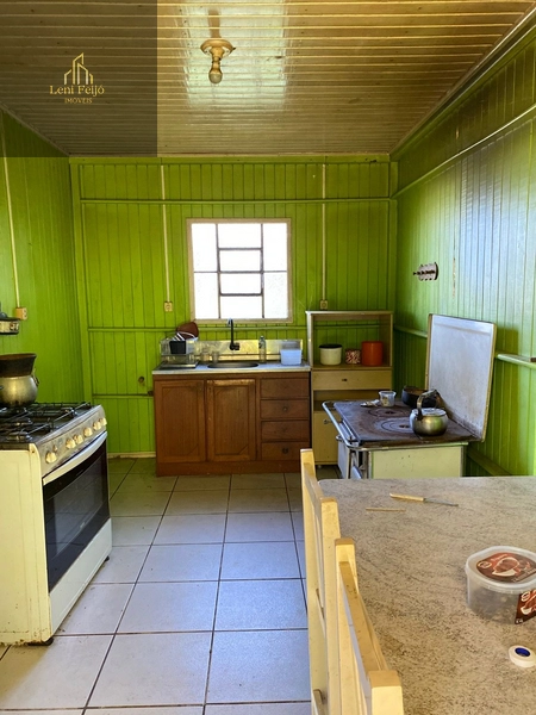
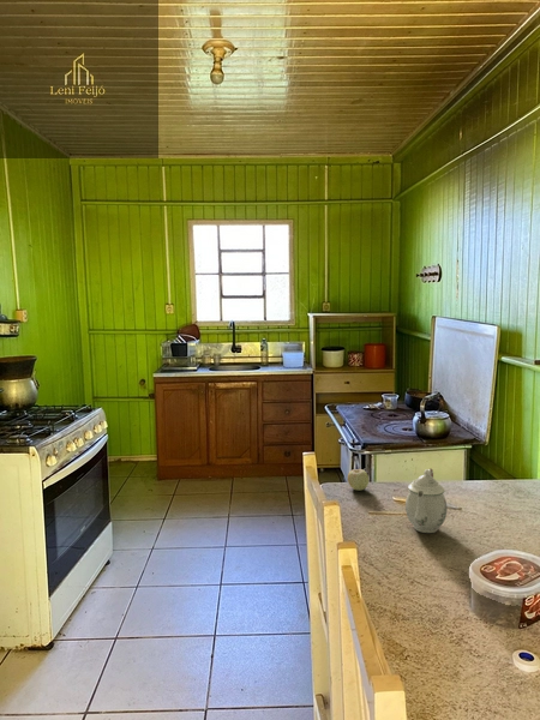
+ fruit (358, 478)
+ teapot (425, 499)
